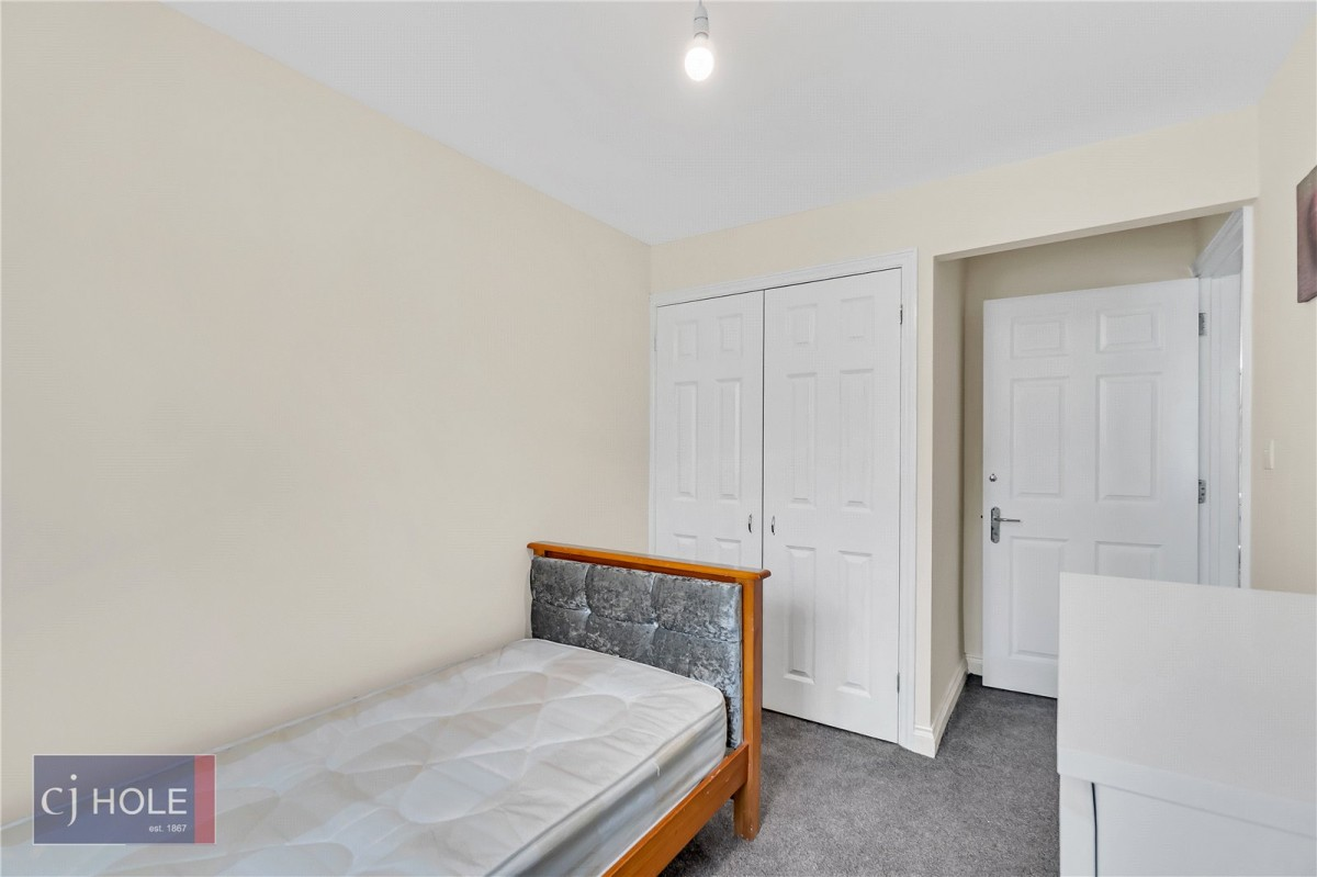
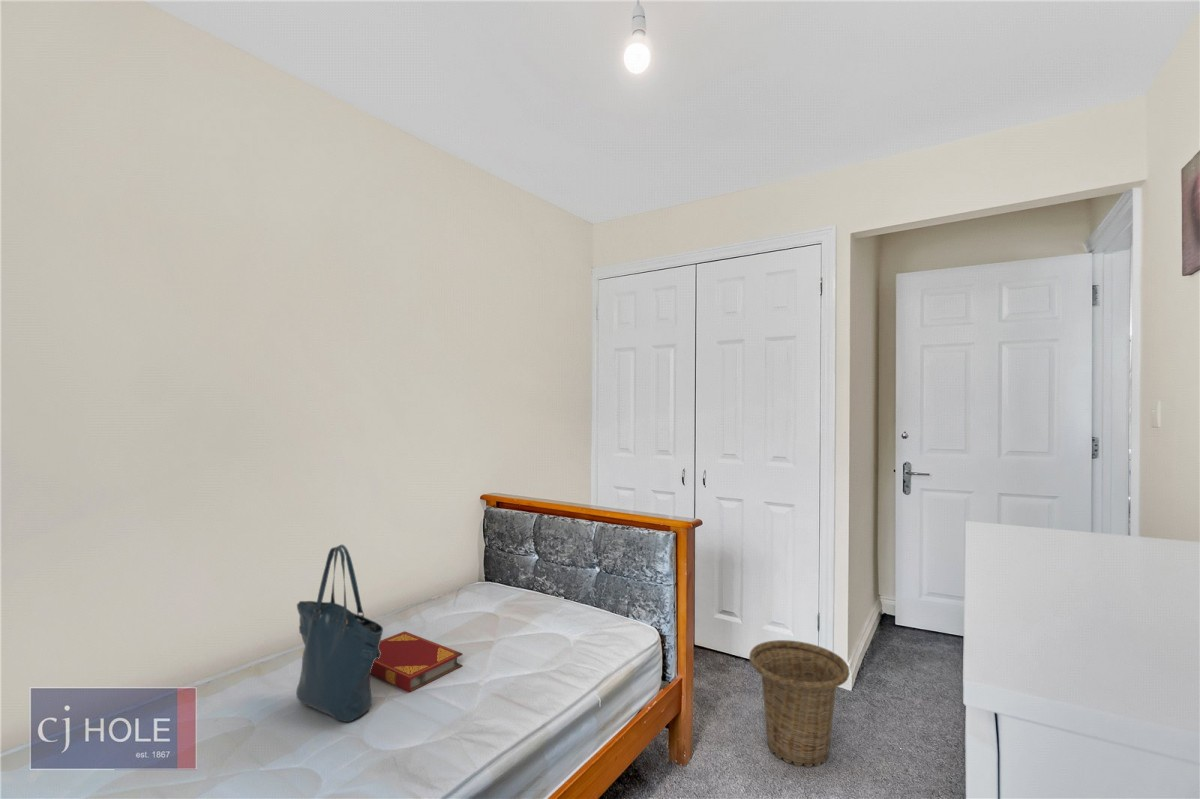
+ hardback book (406, 659)
+ basket (797, 704)
+ tote bag (340, 626)
